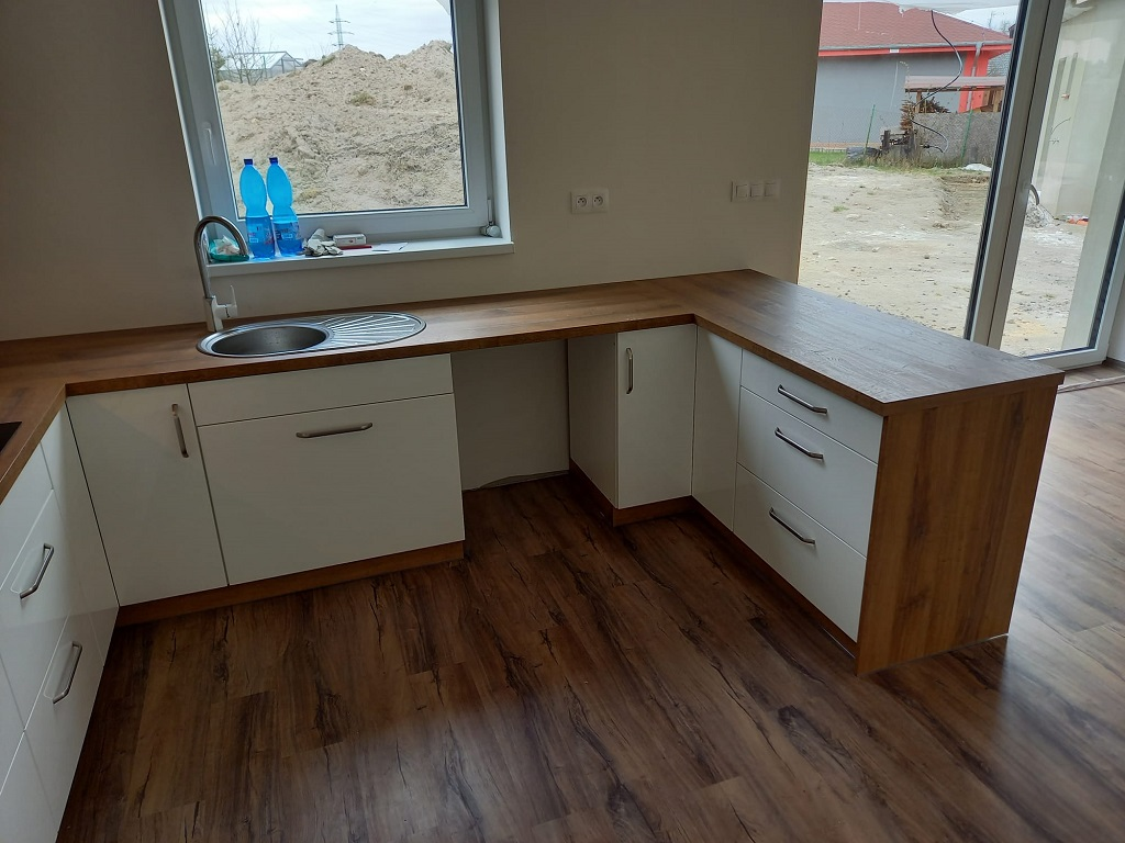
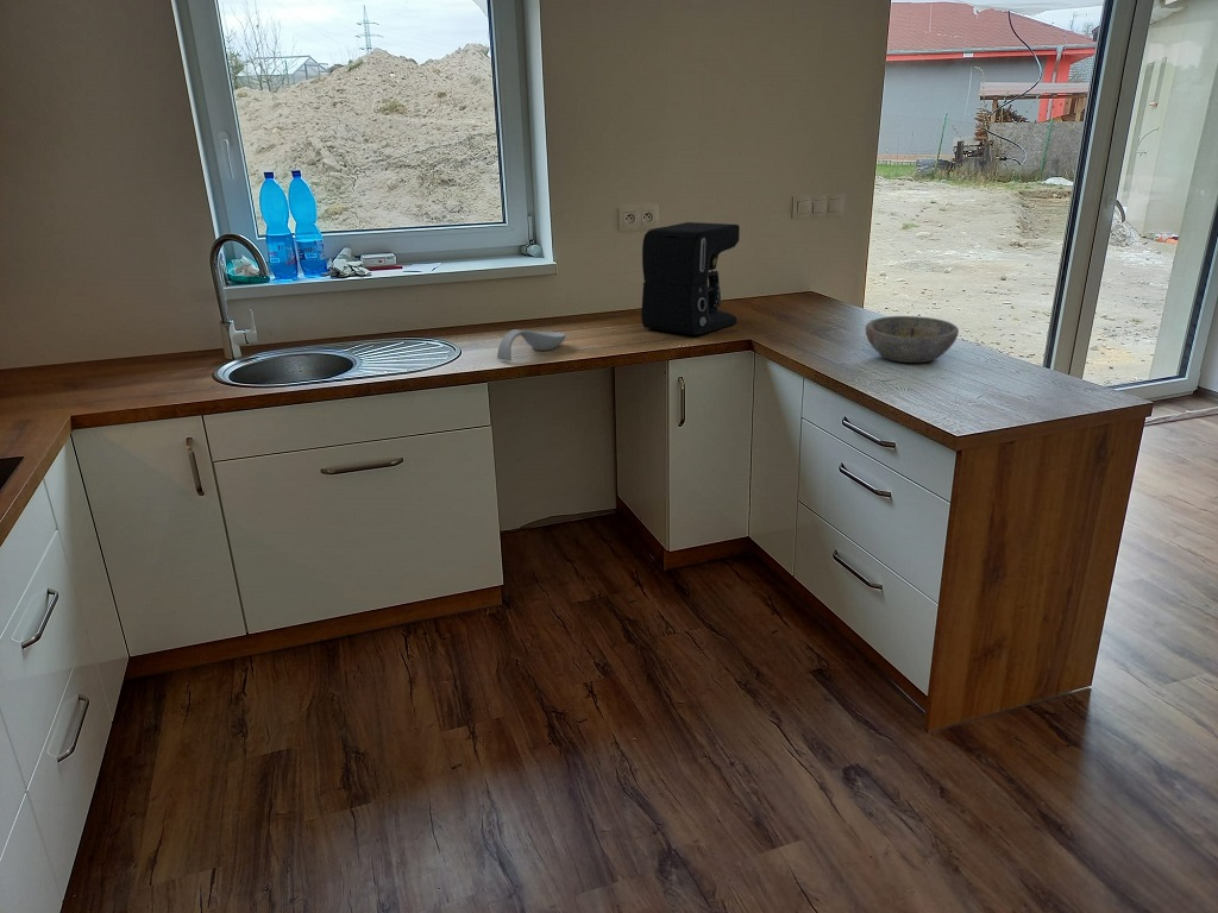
+ coffee maker (693, 277)
+ bowl (910, 340)
+ spoon rest (530, 339)
